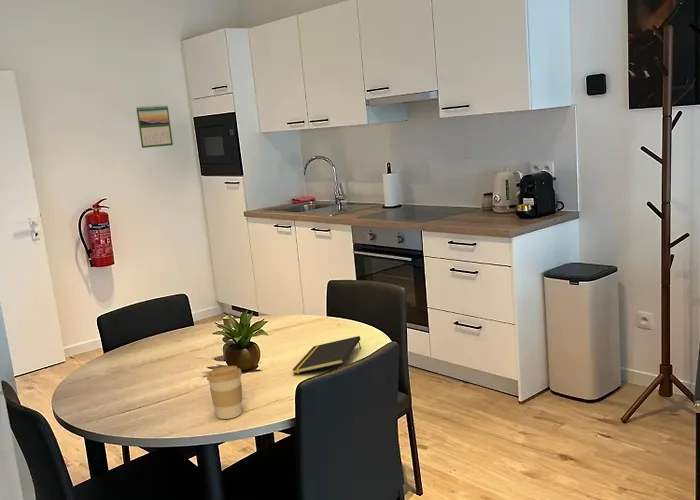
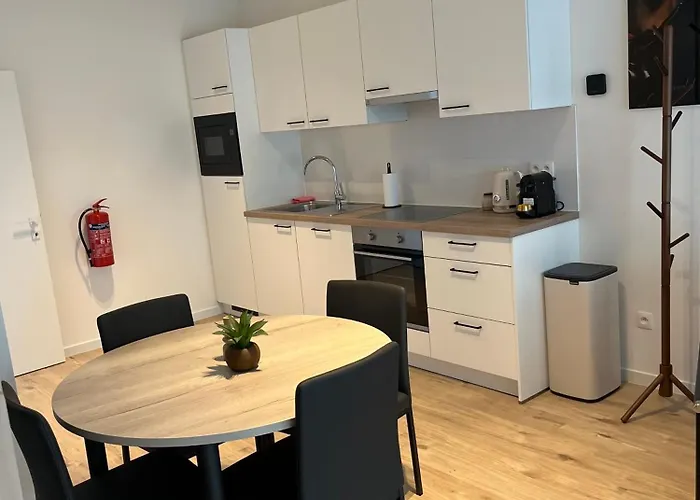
- coffee cup (226, 390)
- notepad (327, 354)
- calendar (154, 126)
